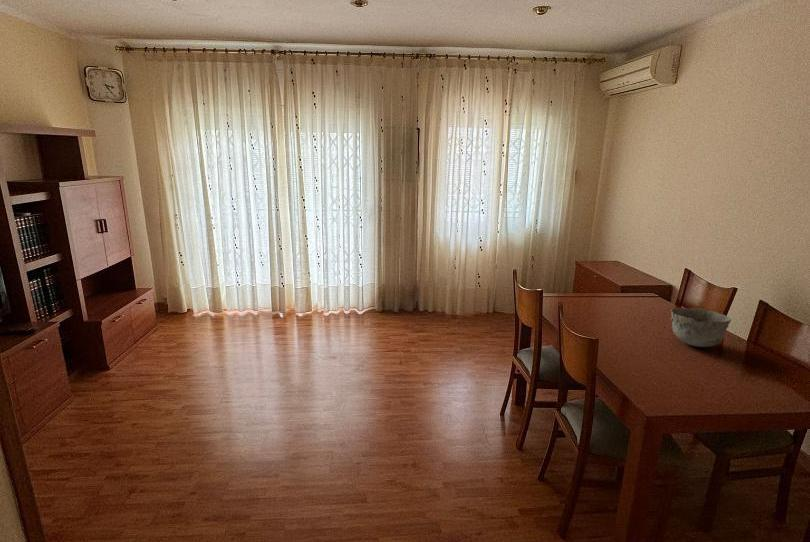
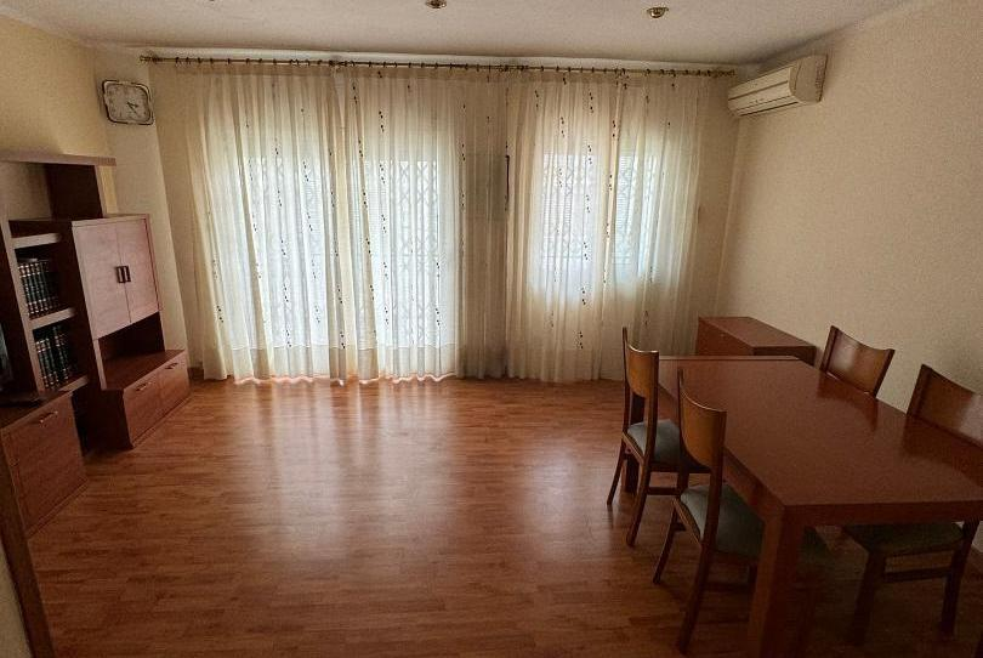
- bowl (698, 329)
